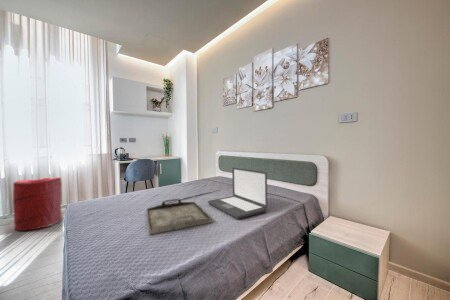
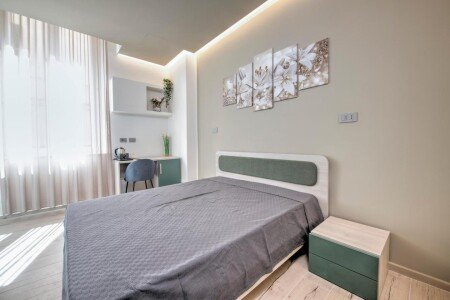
- serving tray (176, 211)
- laundry hamper (39, 200)
- laptop (235, 189)
